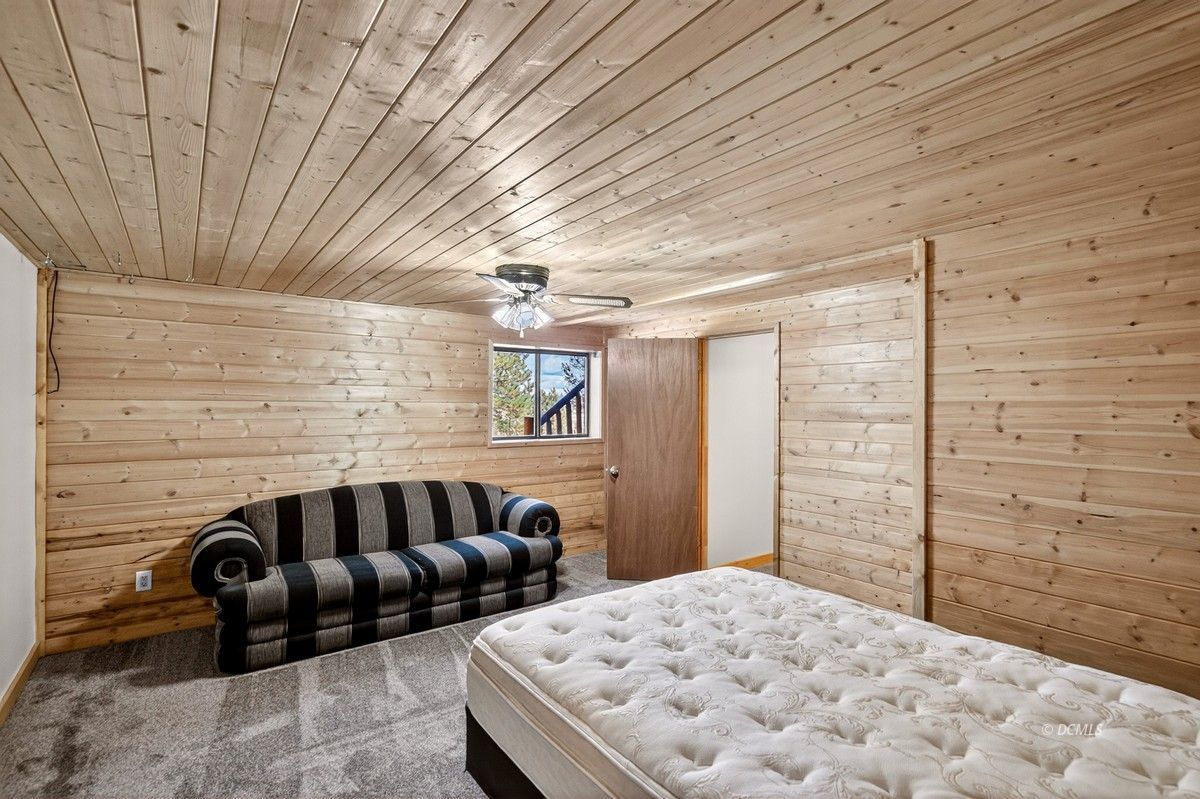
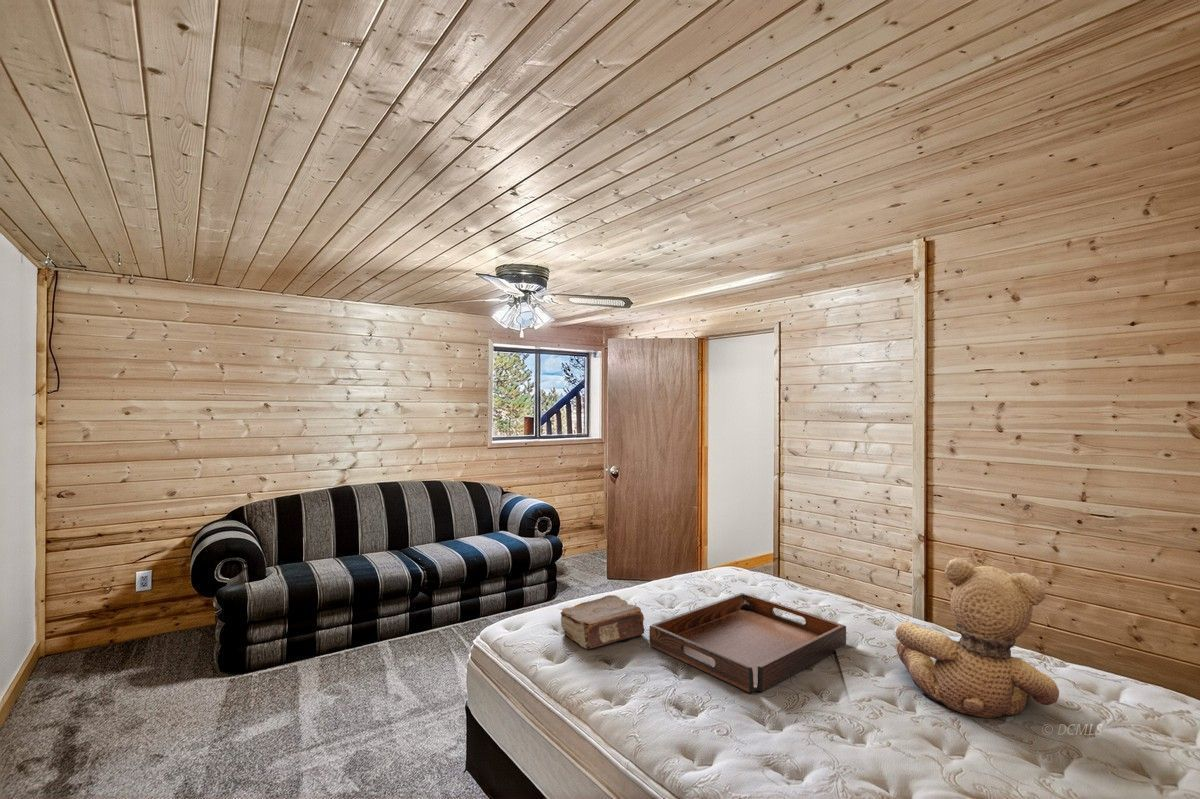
+ serving tray (747, 635)
+ teddy bear (971, 624)
+ book (602, 620)
